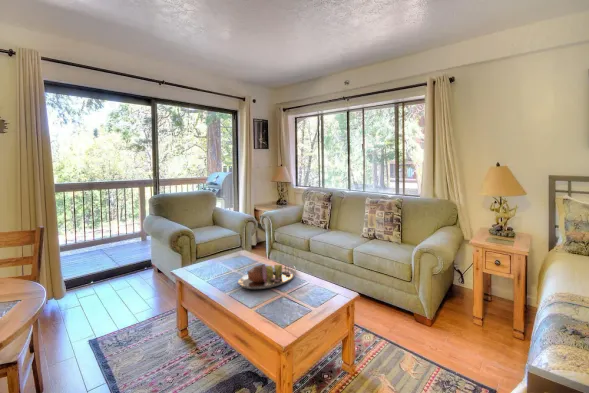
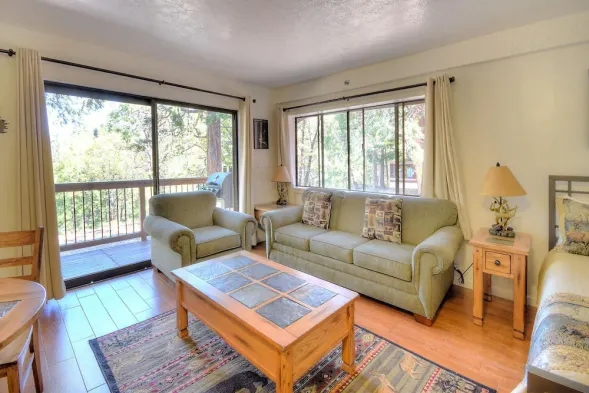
- serving tray (268, 270)
